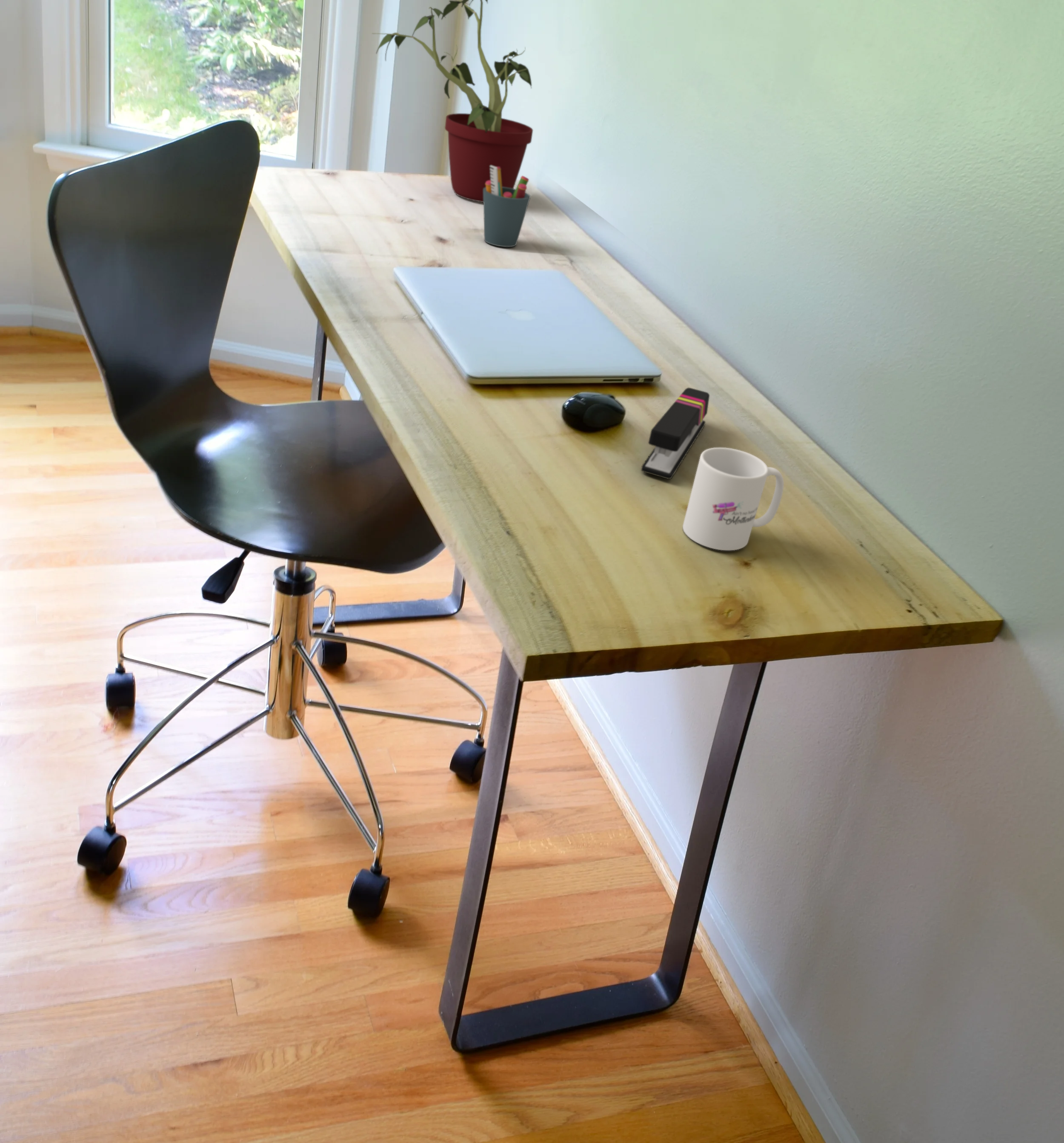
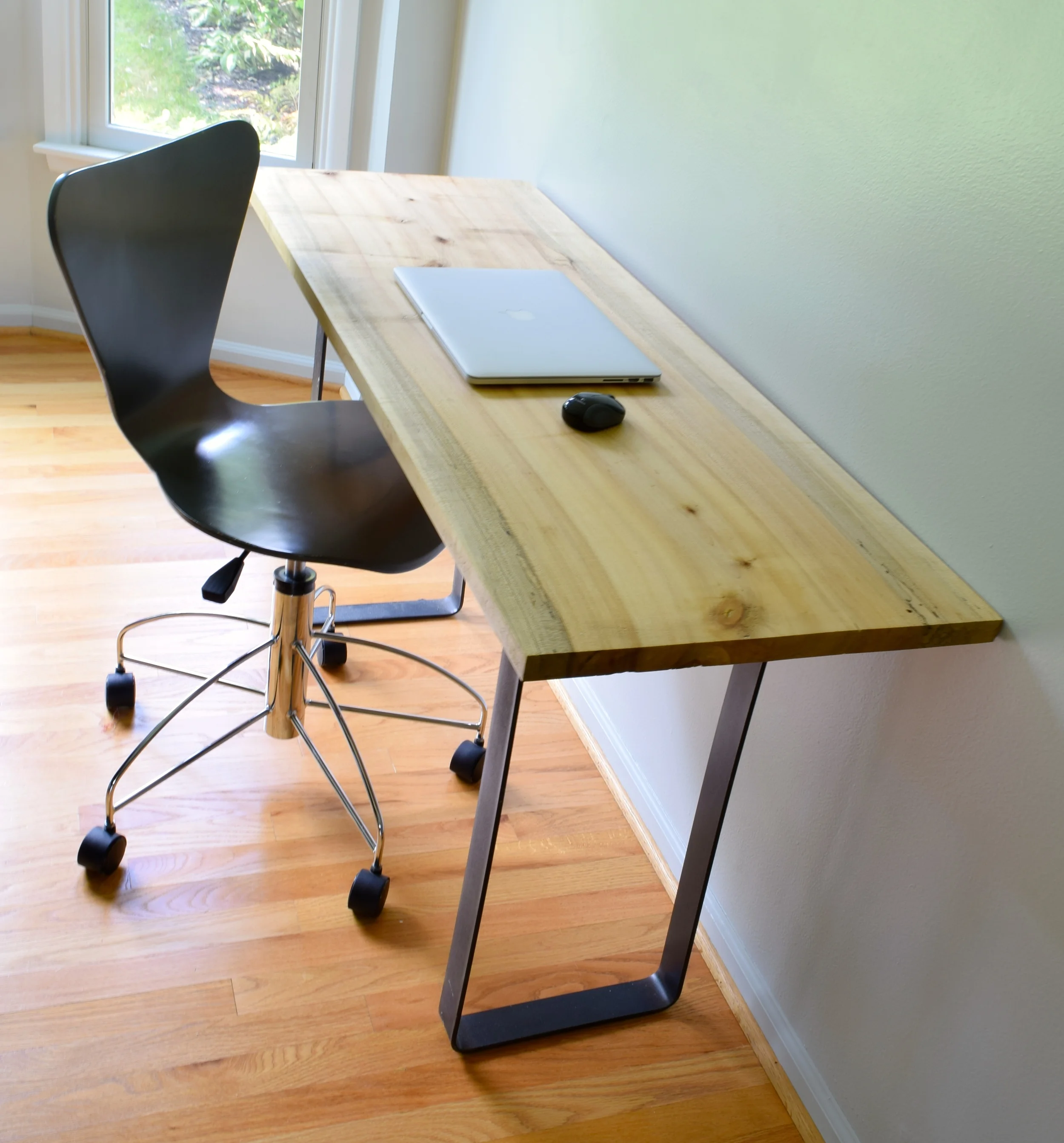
- stapler (679, 427)
- potted plant (460, 89)
- pen holder (505, 204)
- mug (738, 498)
